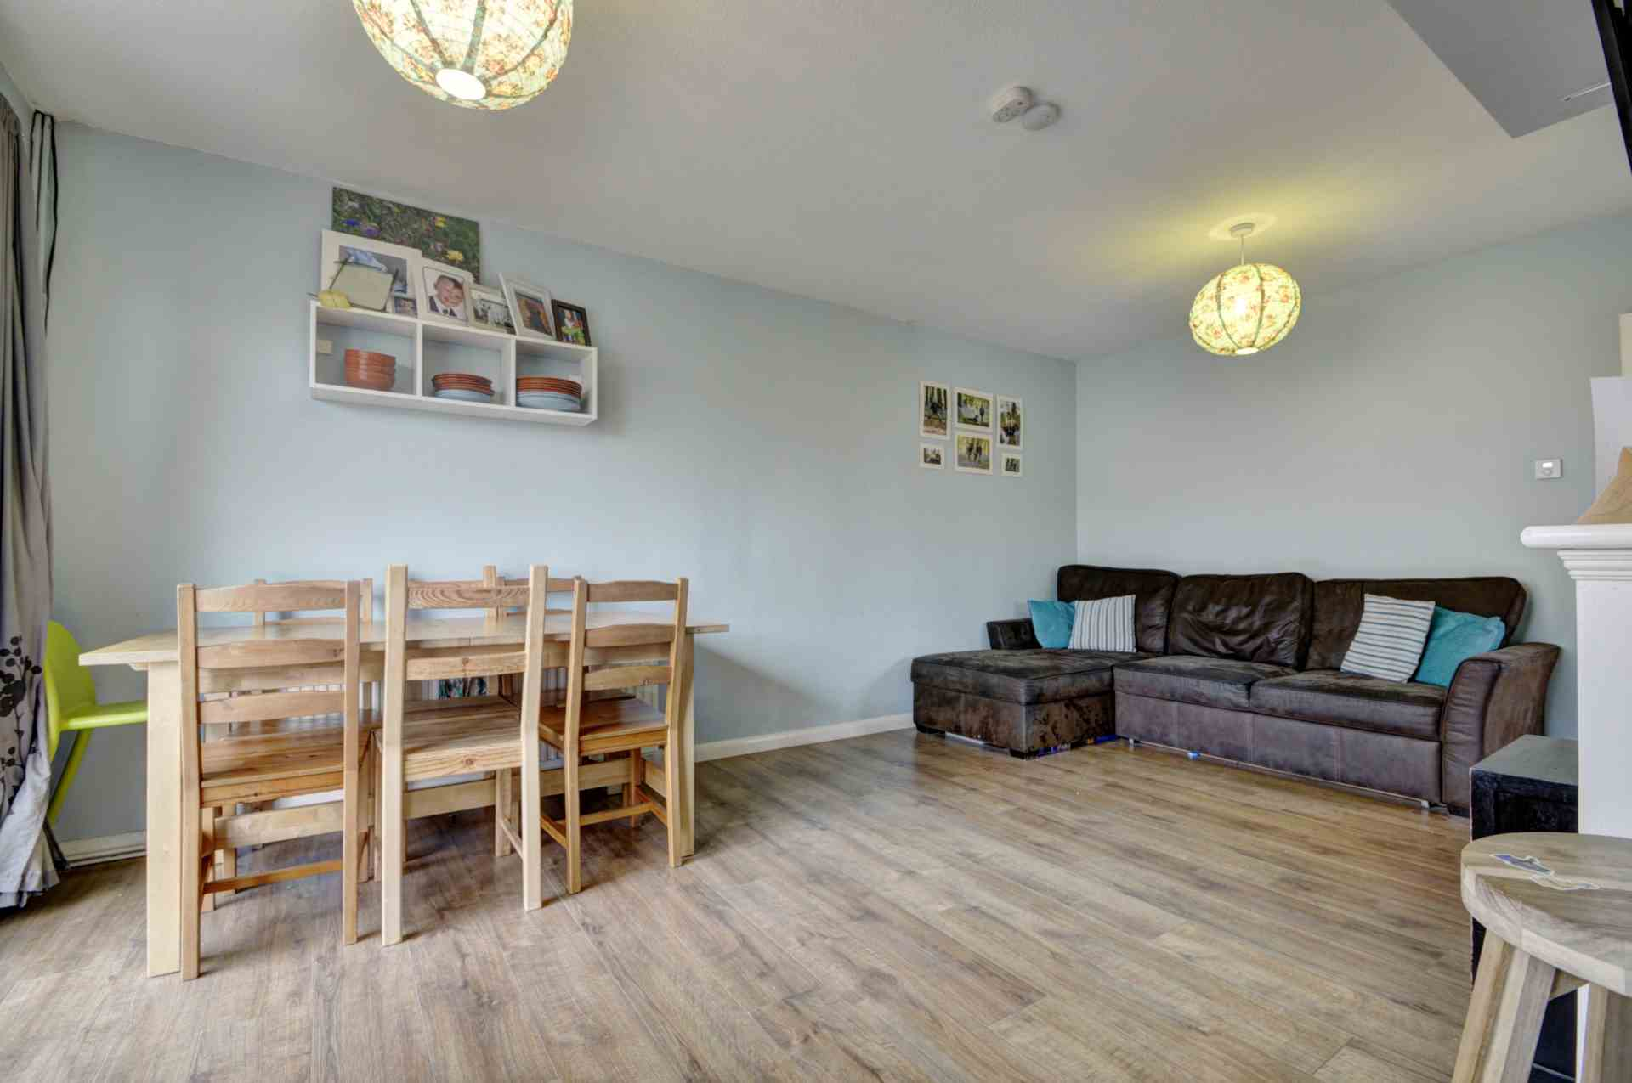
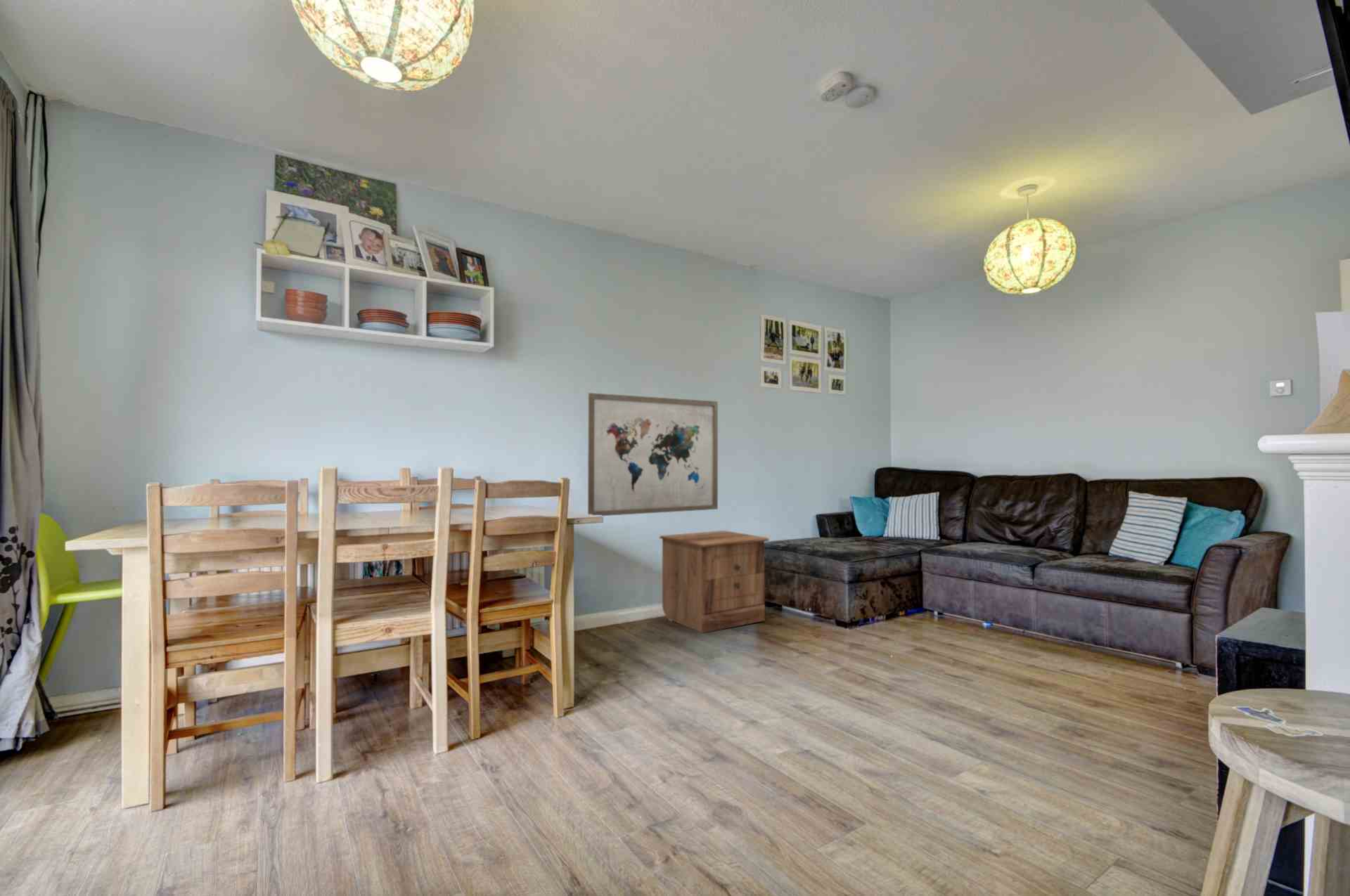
+ wall art (657, 455)
+ nightstand (715, 578)
